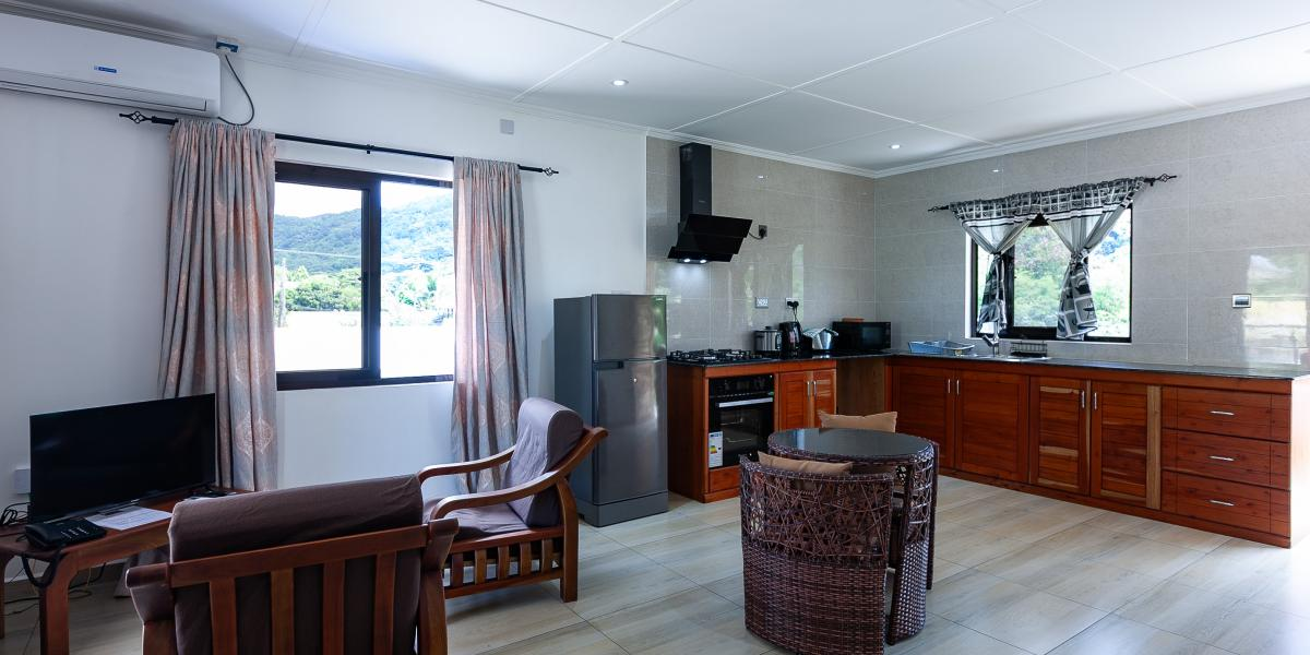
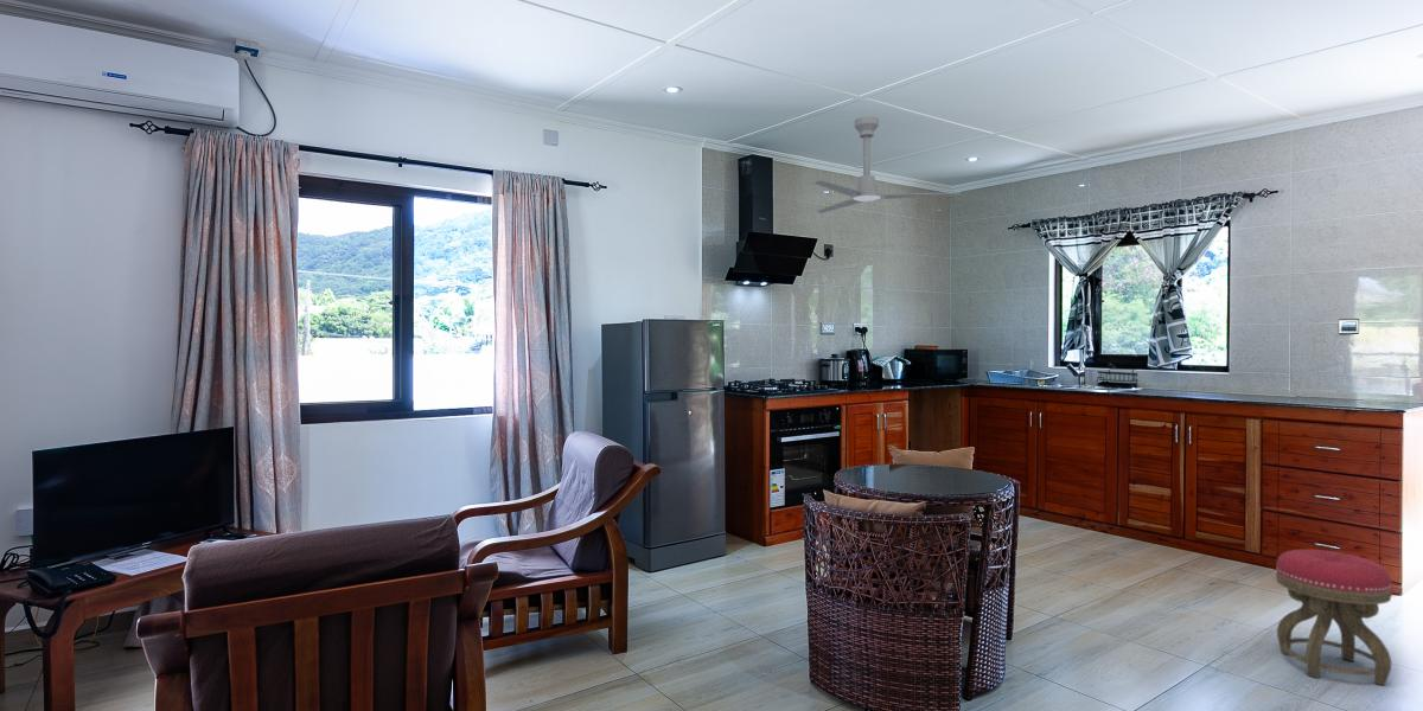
+ ceiling fan (869, 158)
+ stool (1331, 611)
